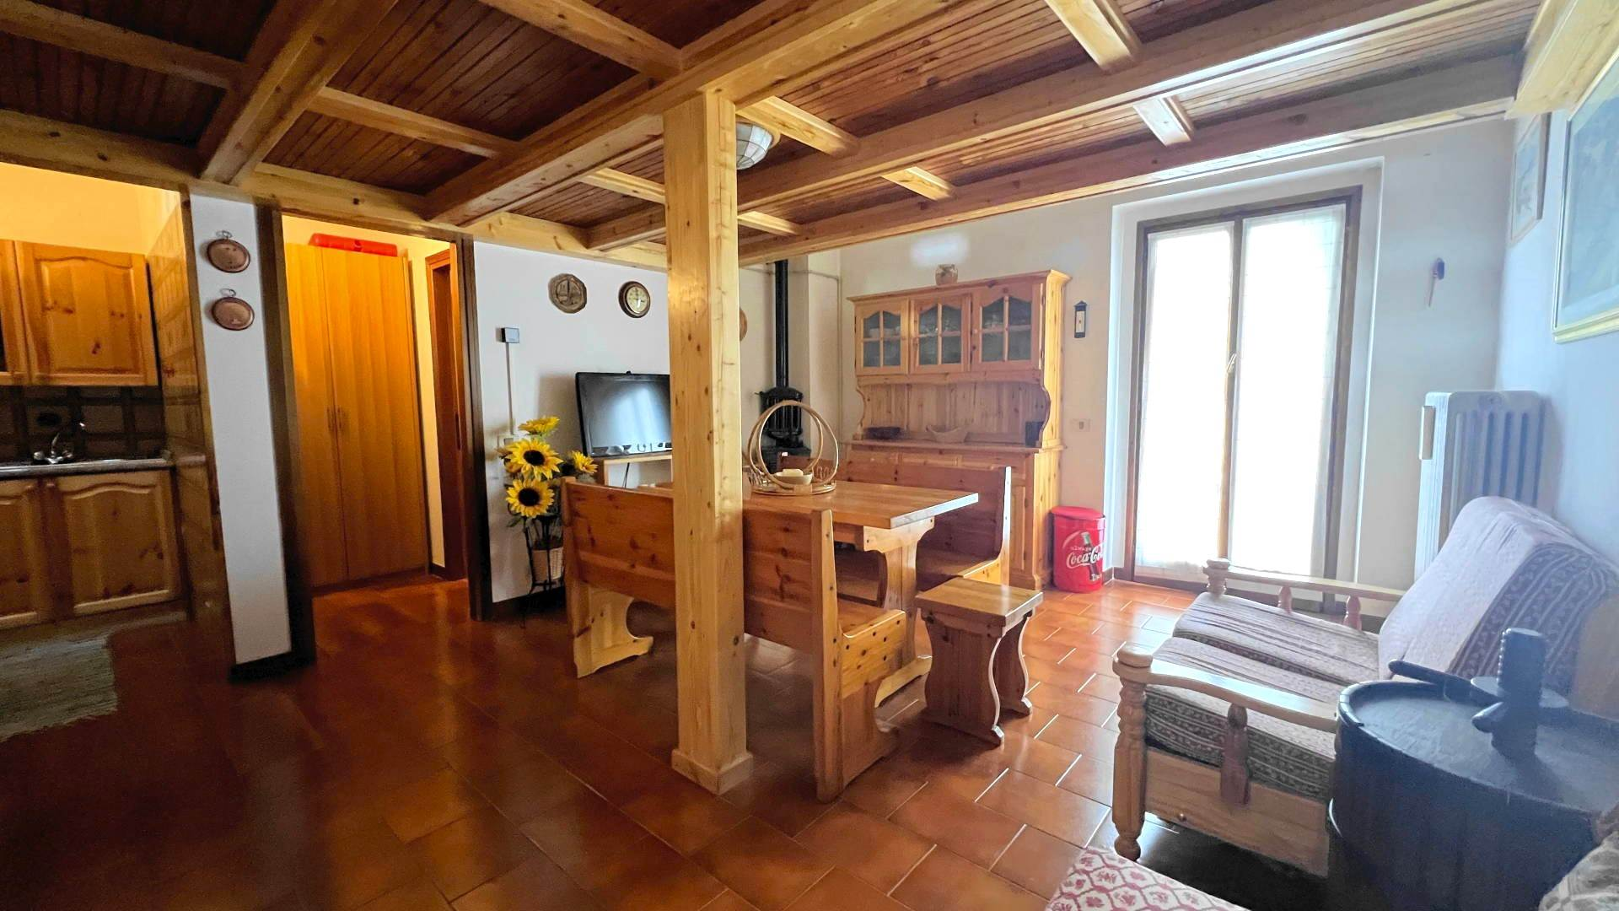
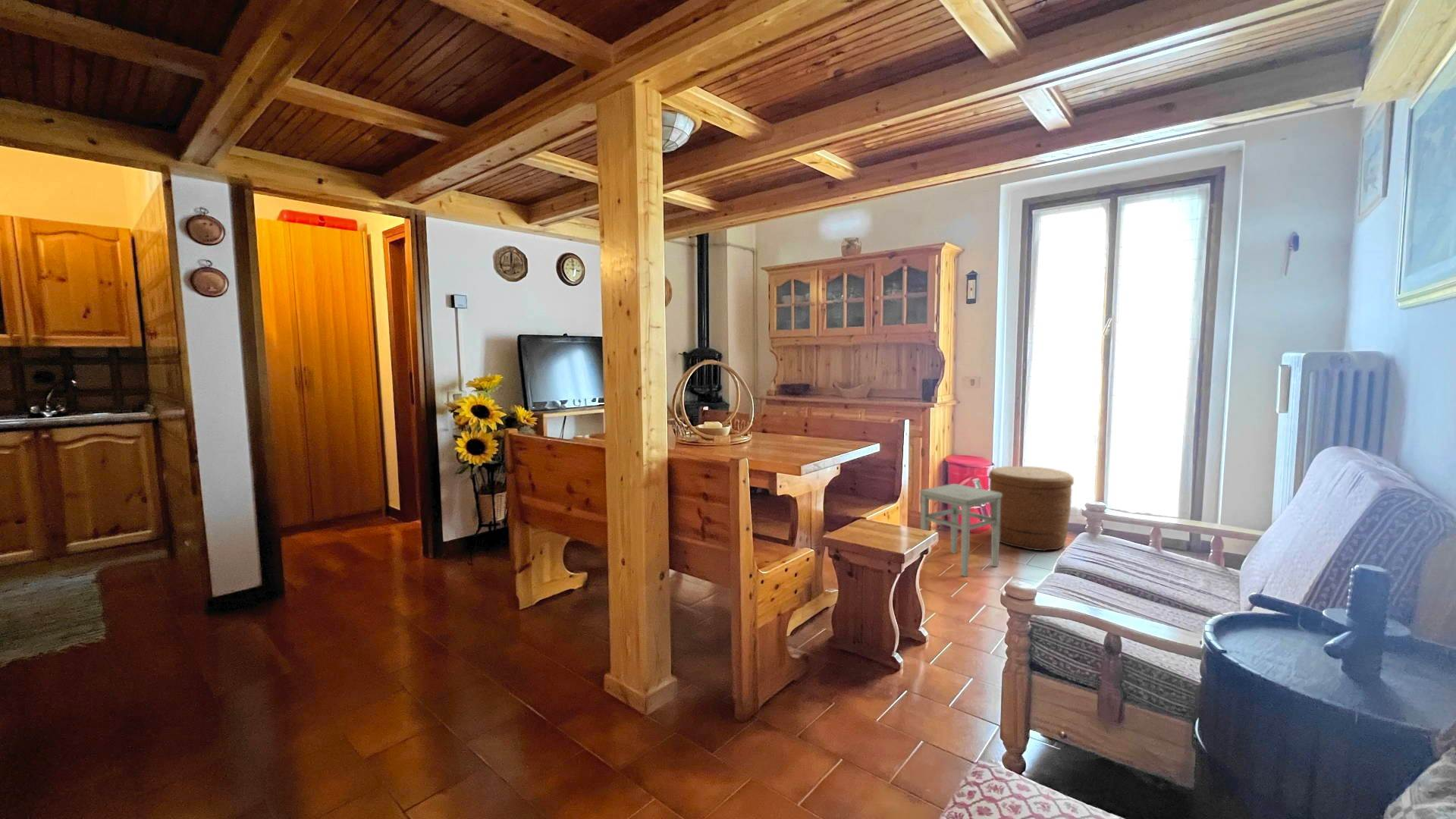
+ basket (1028, 506)
+ stool (959, 527)
